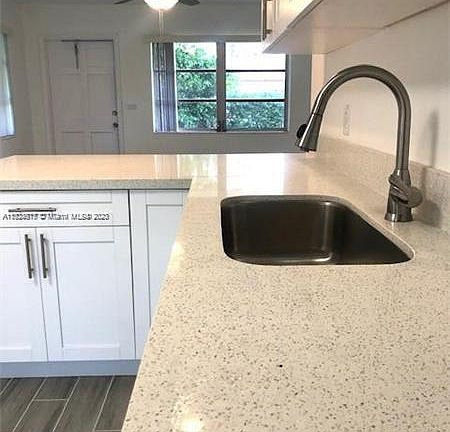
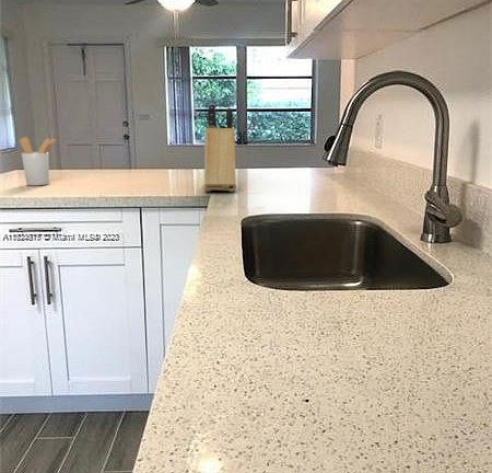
+ knife block (219, 145)
+ utensil holder (40, 160)
